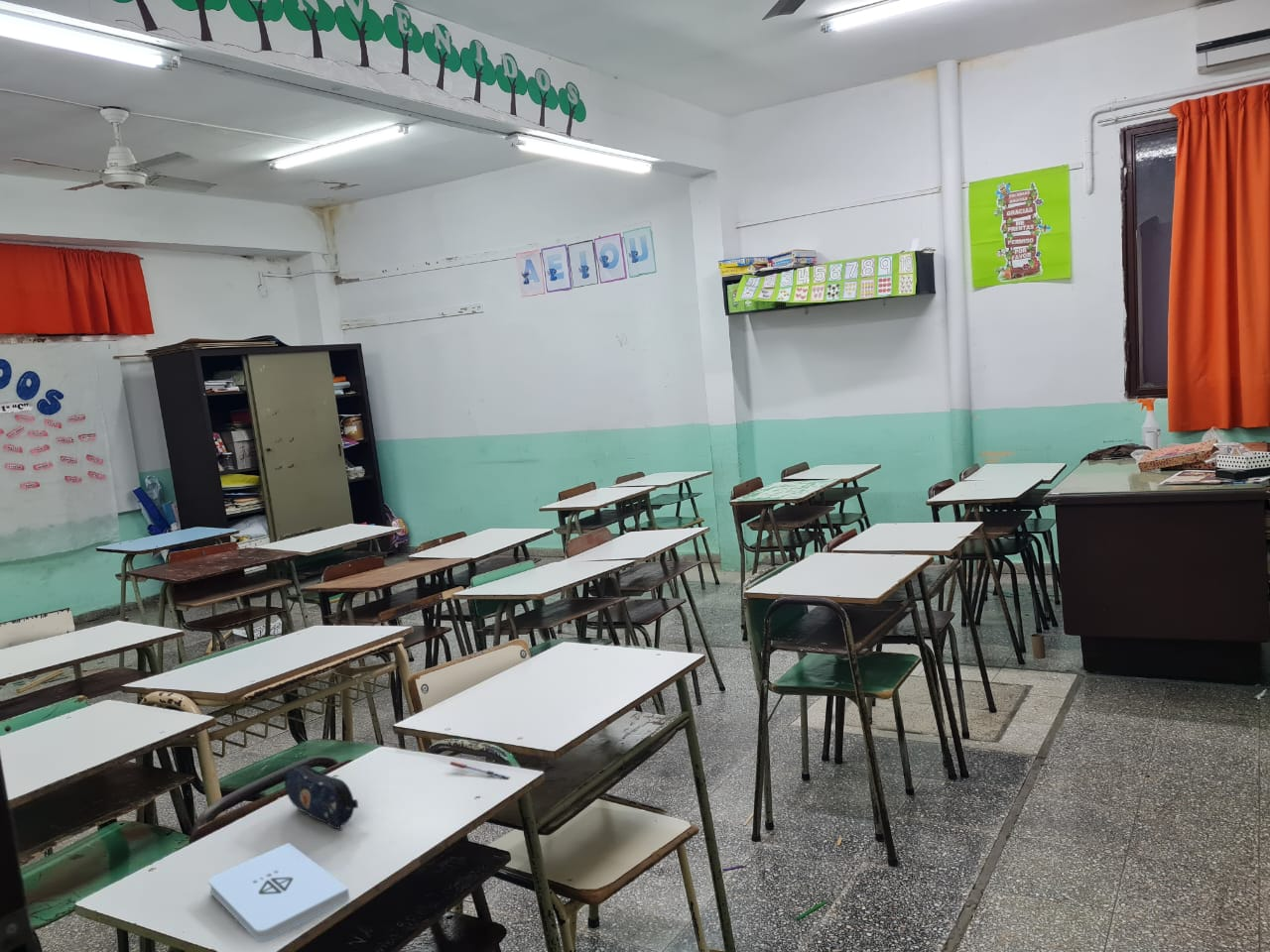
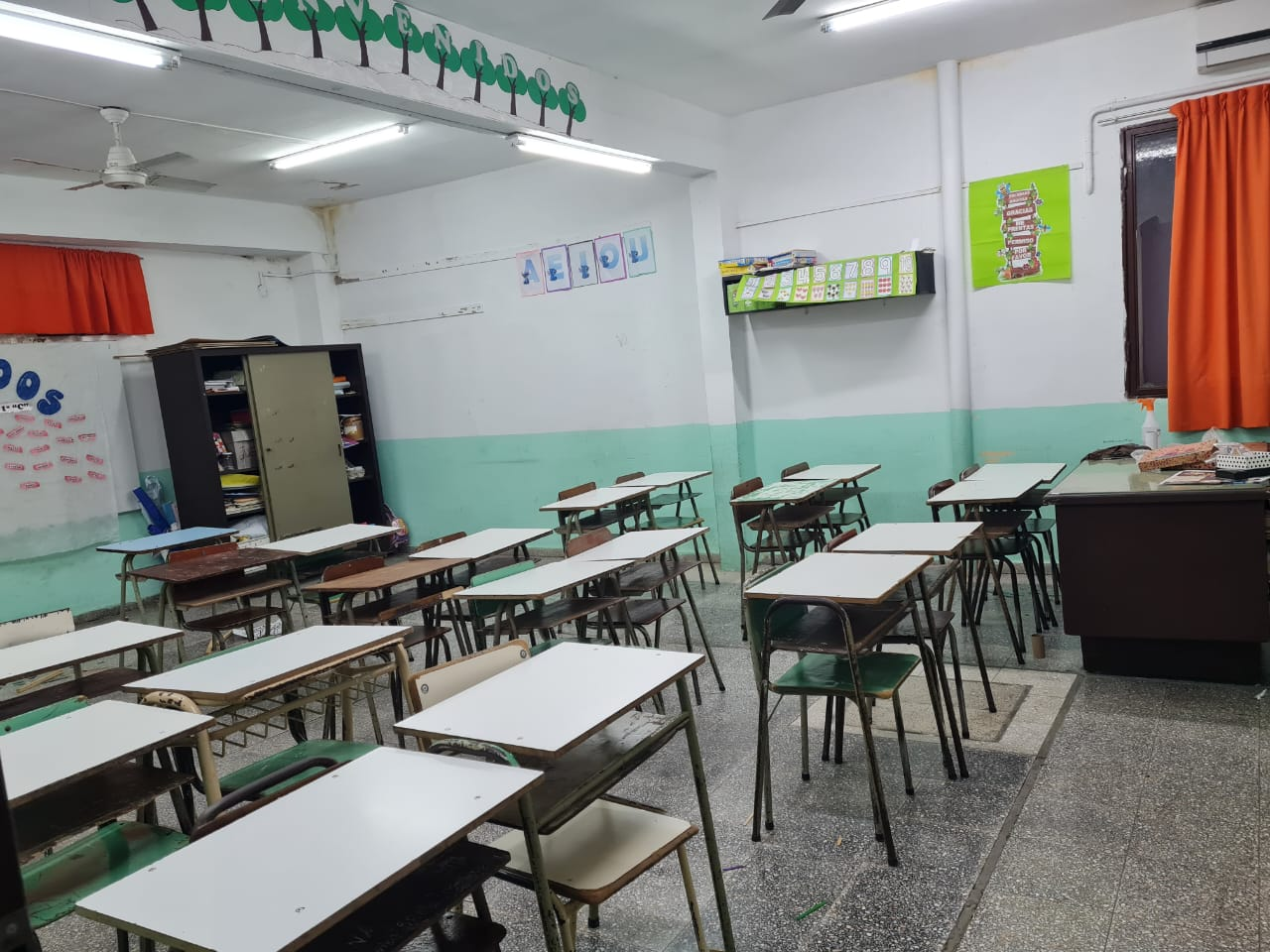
- pencil case (318, 794)
- notepad (276, 889)
- pen (479, 770)
